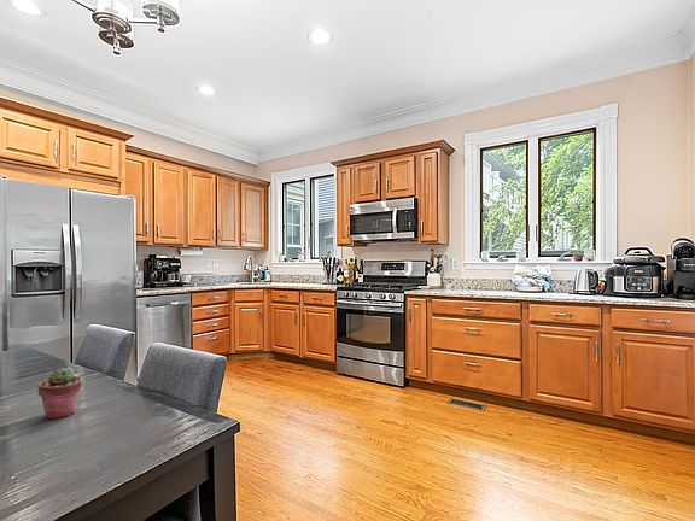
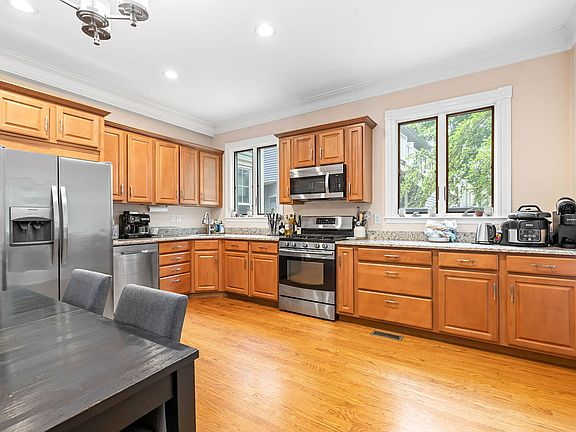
- potted succulent (60, 391)
